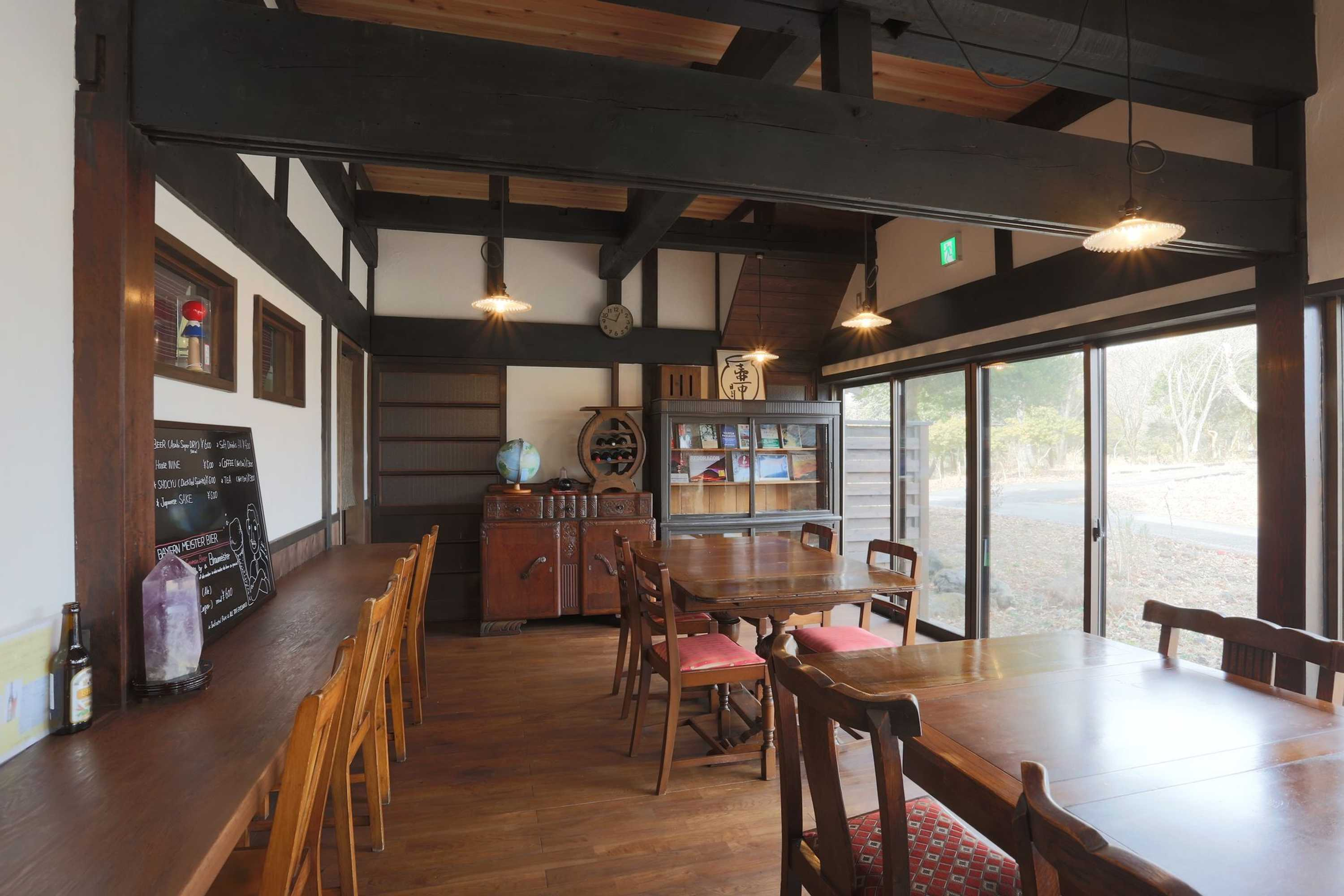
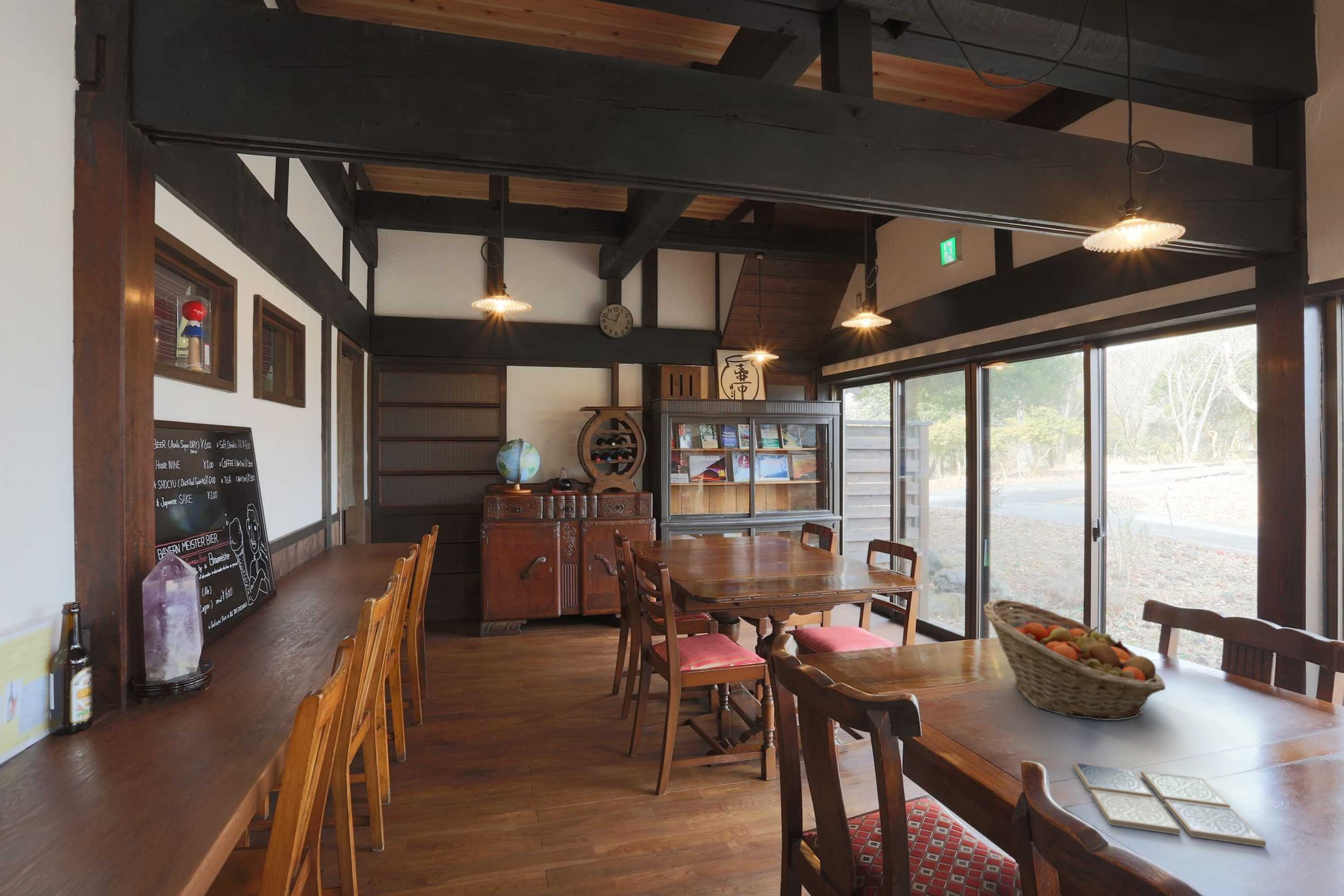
+ drink coaster (1160, 799)
+ fruit basket (1067, 654)
